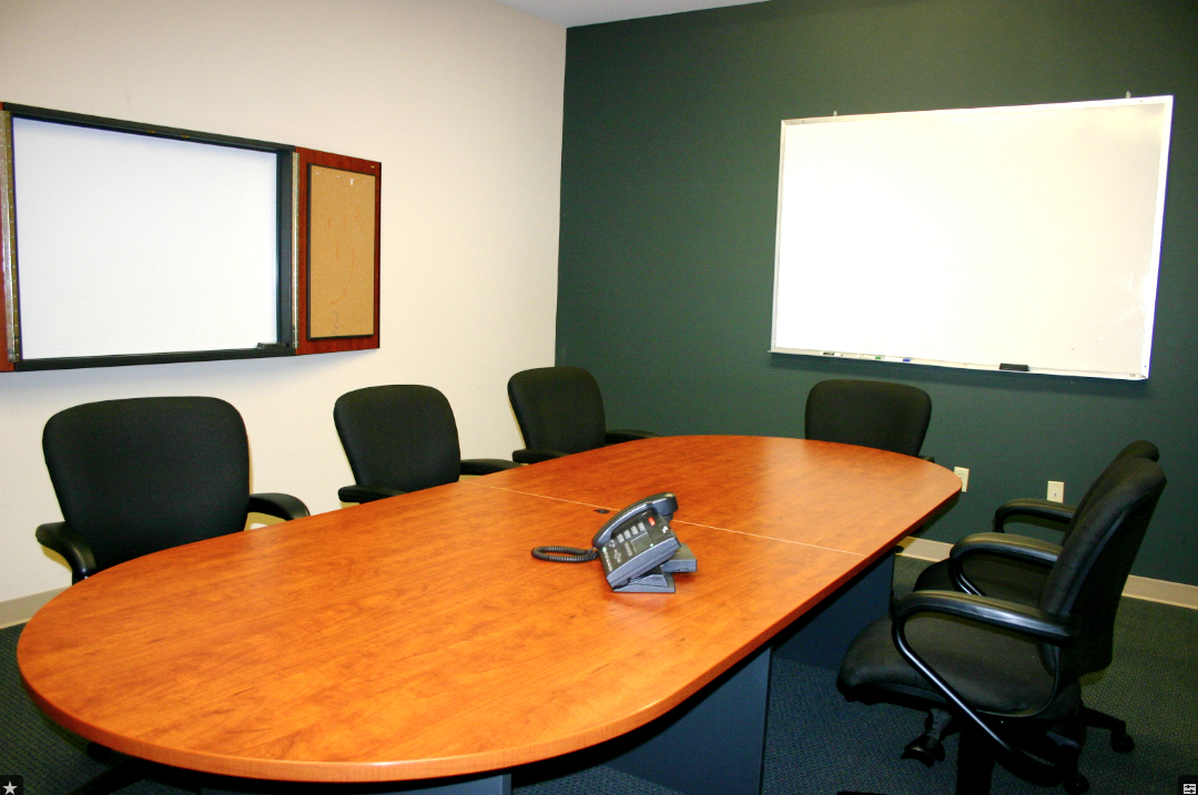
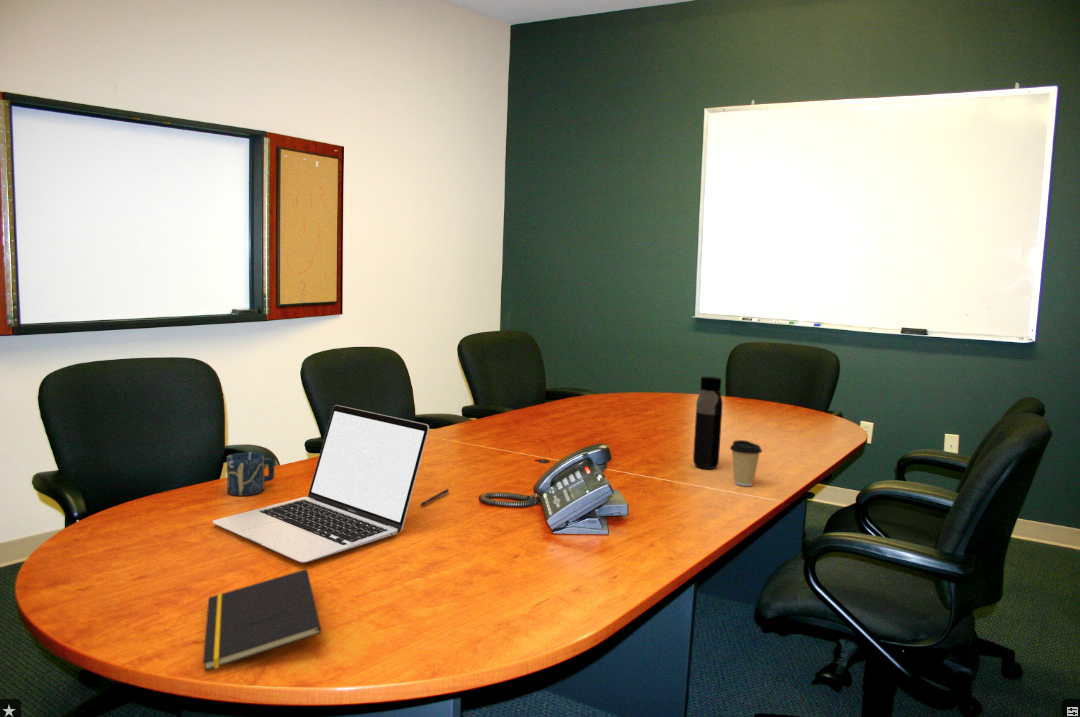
+ cup (251, 472)
+ coffee cup (744, 463)
+ laptop (320, 474)
+ water bottle (708, 422)
+ notepad (261, 614)
+ pen (434, 497)
